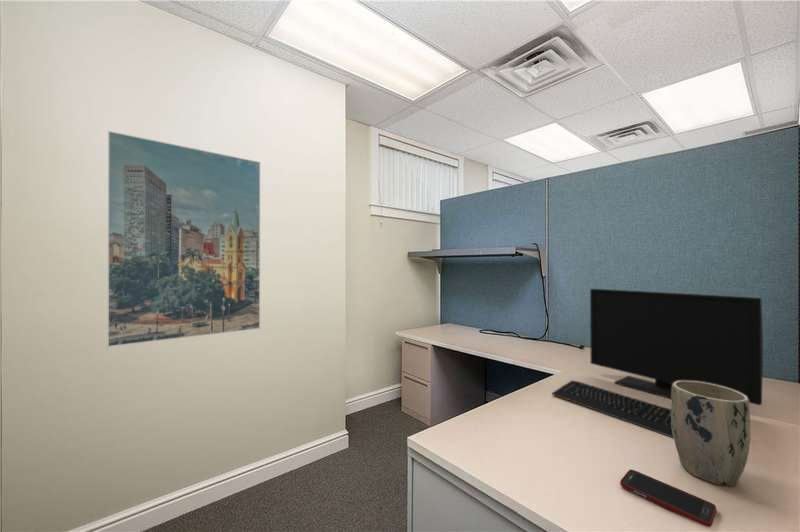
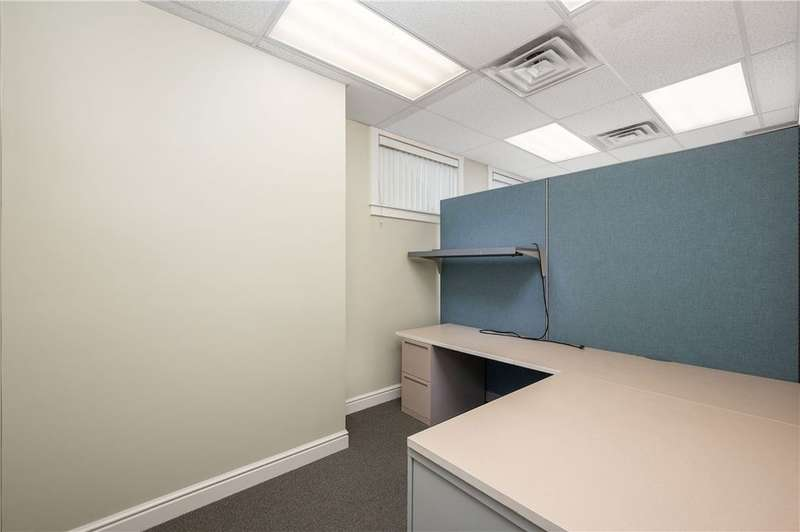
- monitor (663, 341)
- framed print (193, 242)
- cell phone (665, 495)
- keyboard (620, 404)
- plant pot (708, 431)
